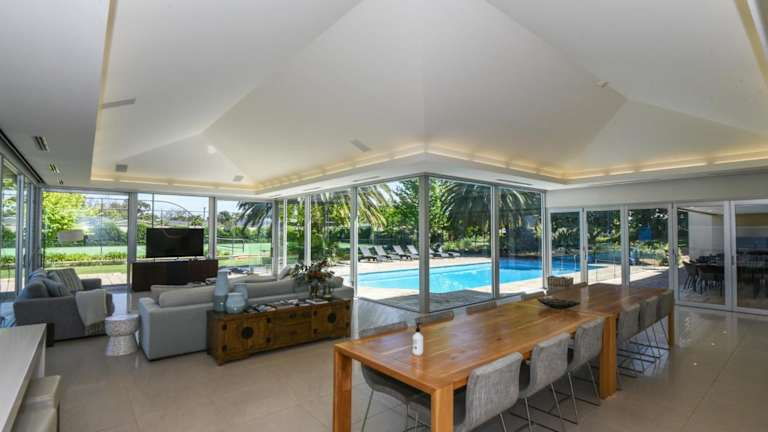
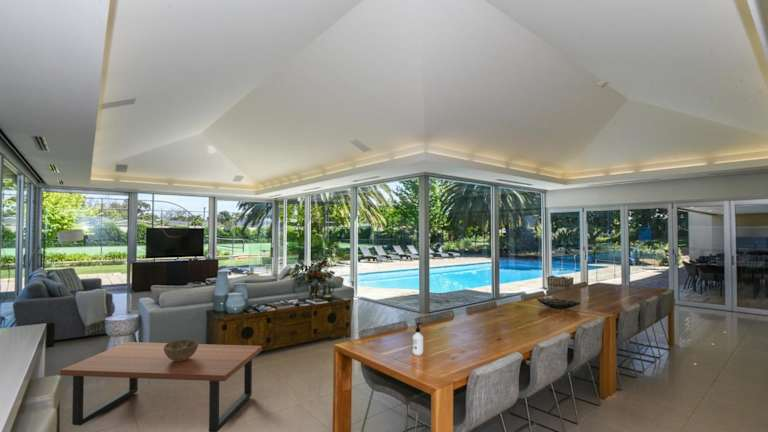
+ coffee table (169, 378)
+ decorative bowl (181, 351)
